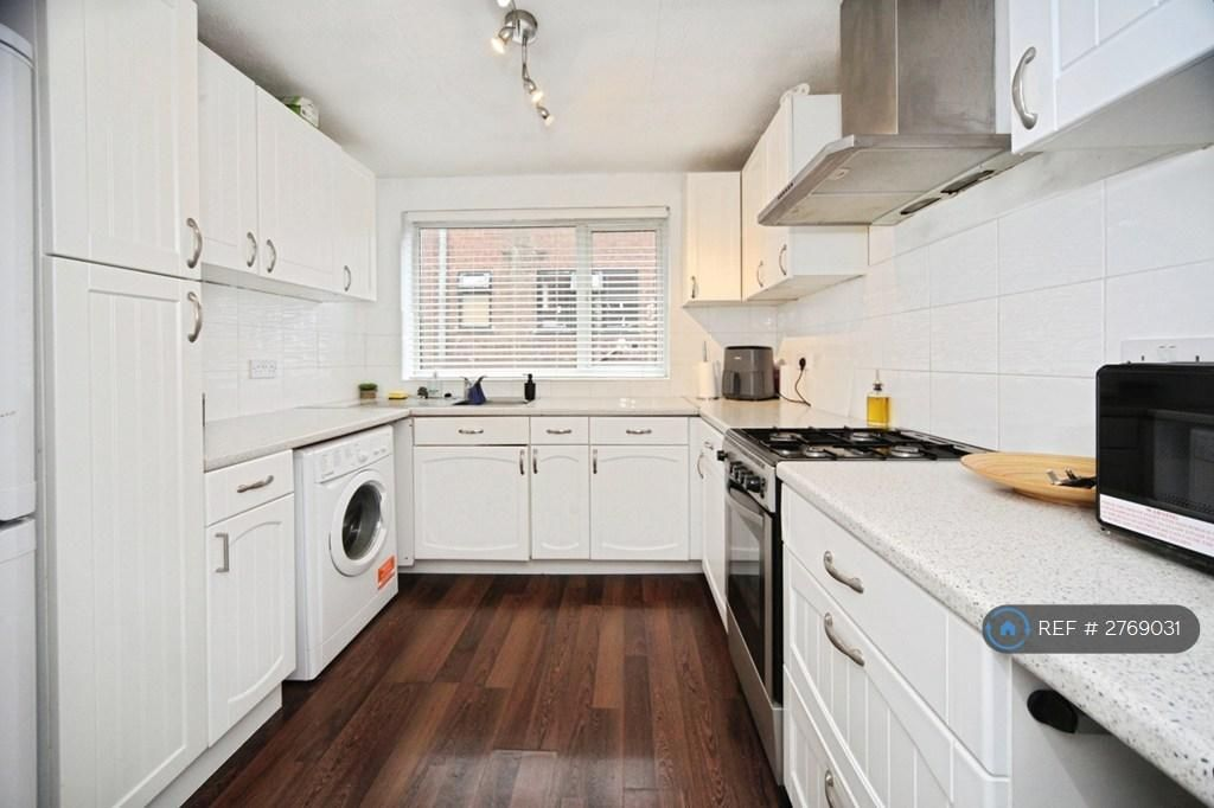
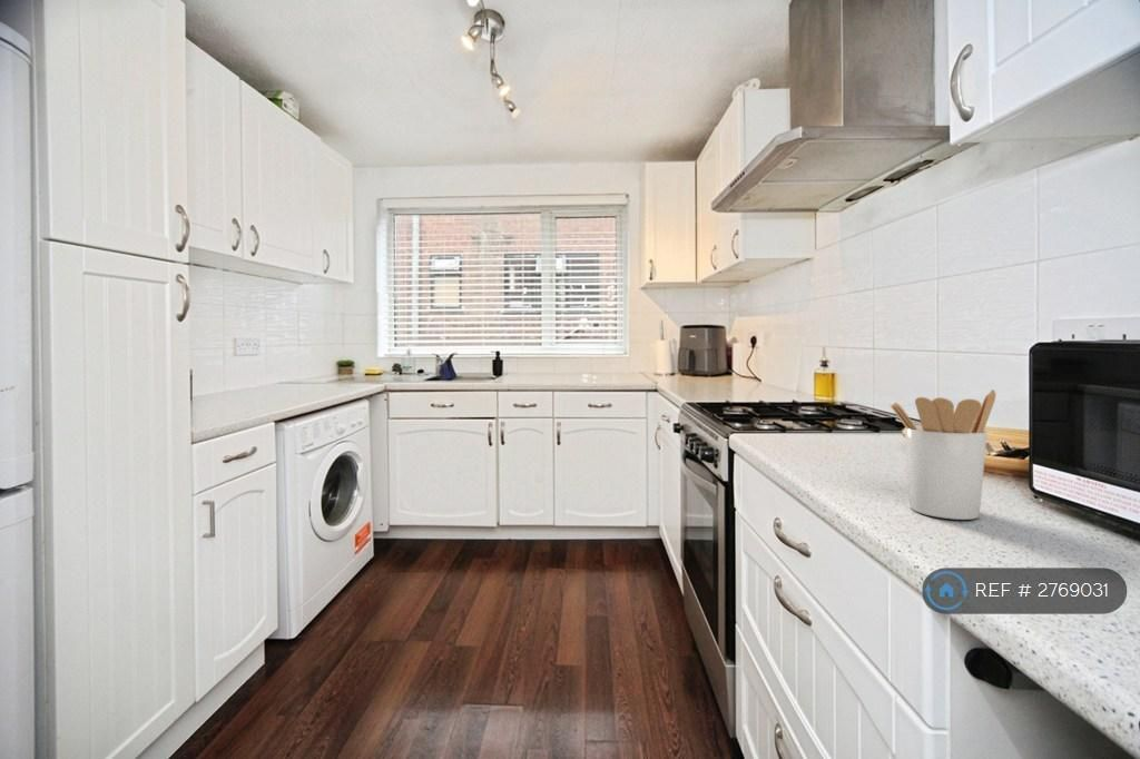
+ utensil holder (945, 452)
